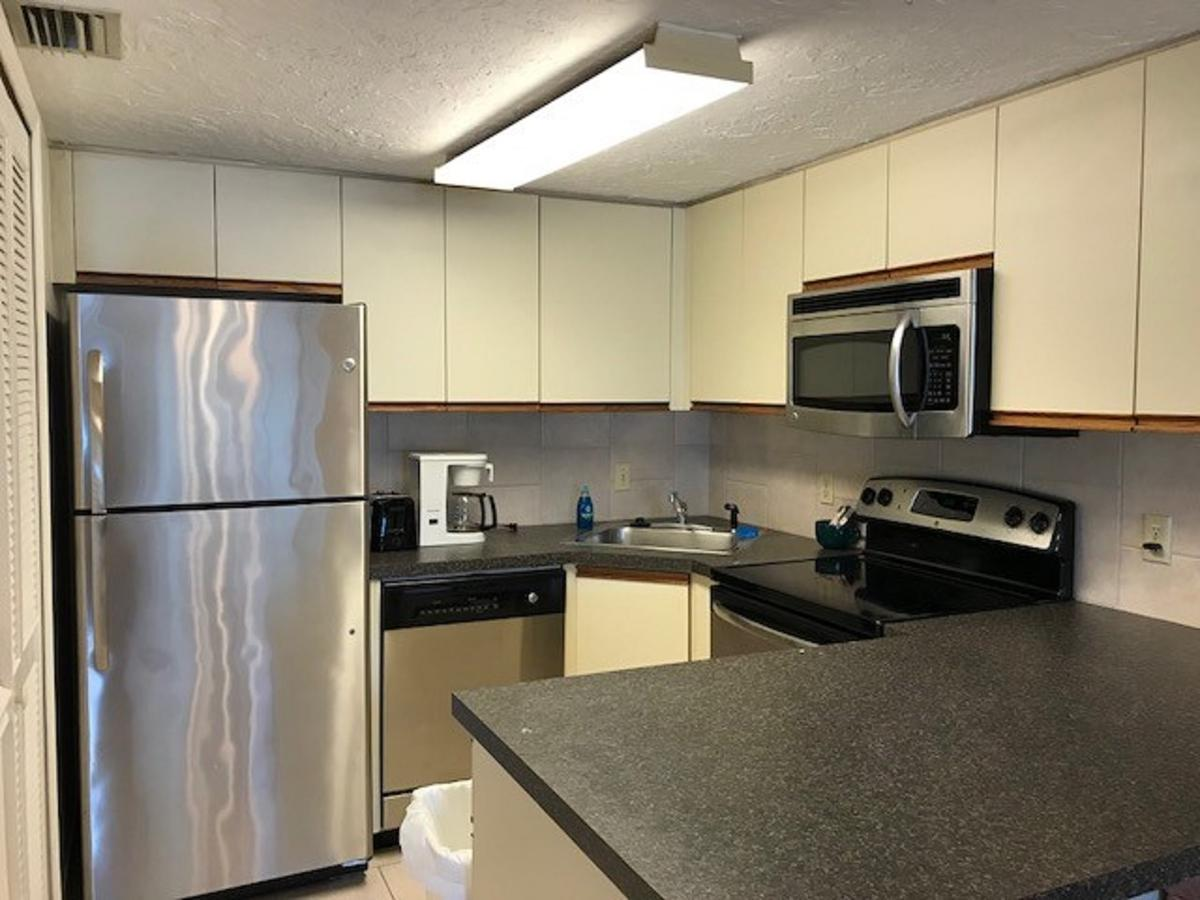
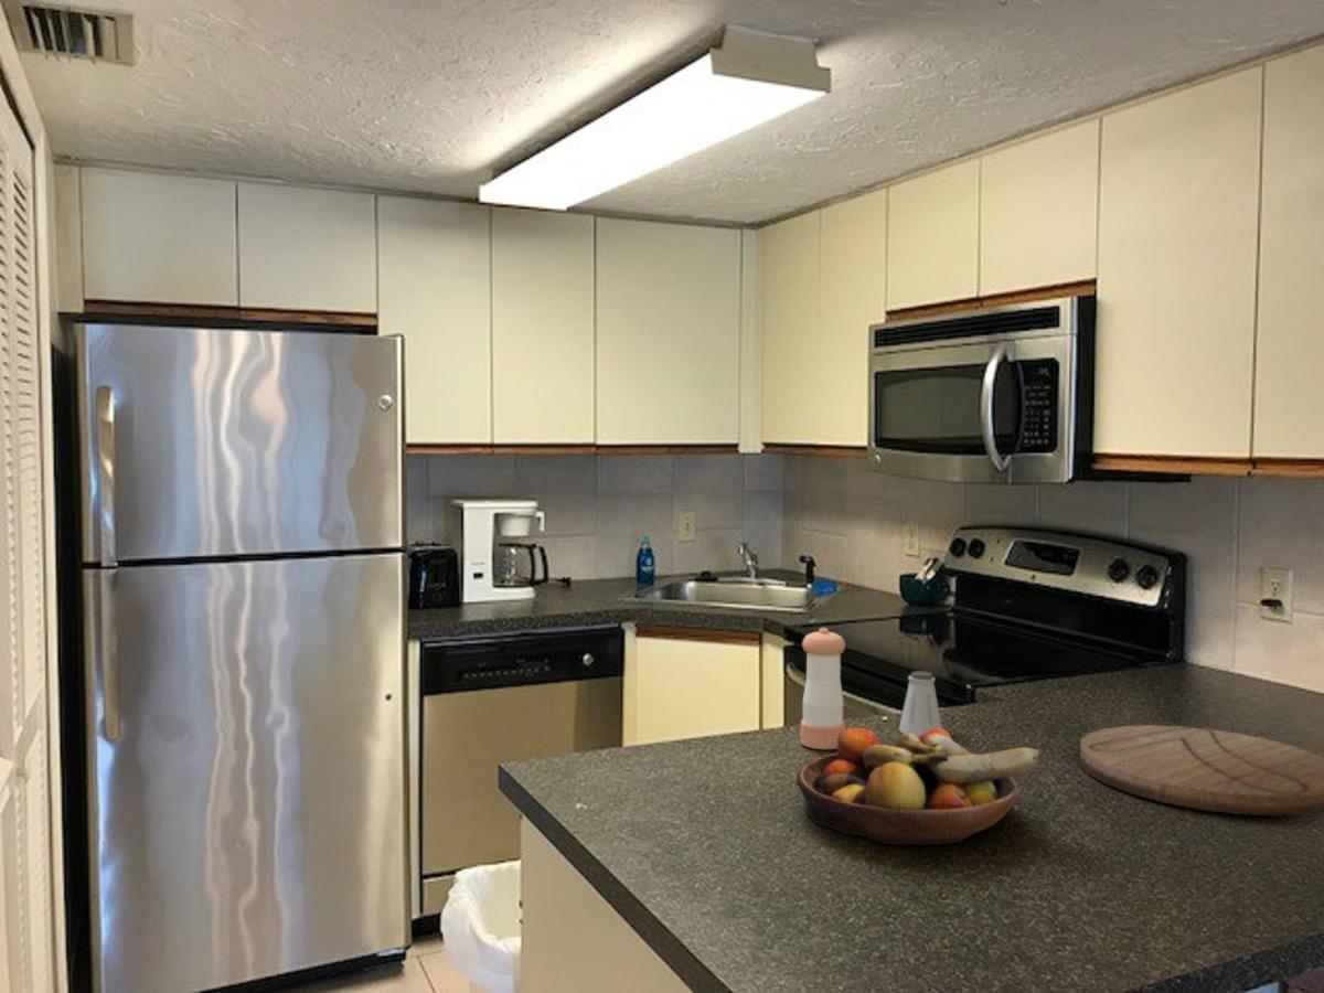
+ fruit bowl (908, 769)
+ cutting board (1205, 765)
+ pepper shaker (823, 685)
+ saltshaker (920, 702)
